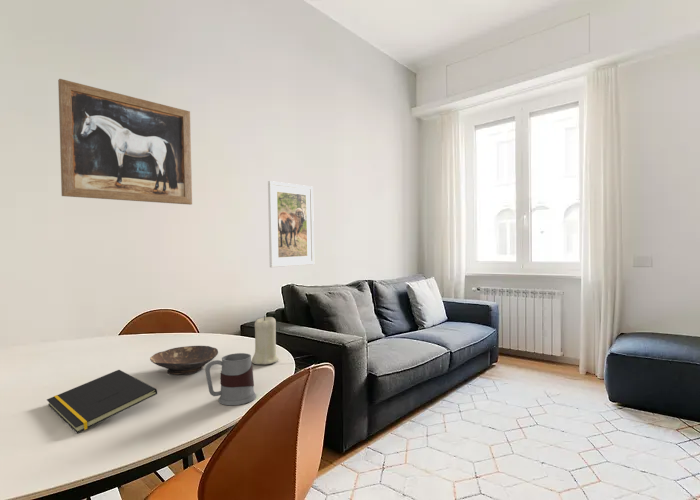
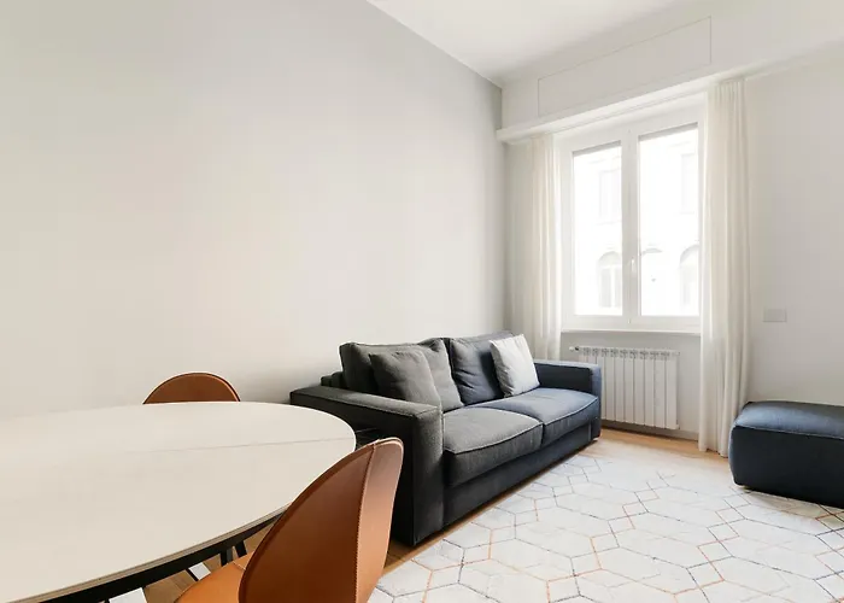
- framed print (292, 225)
- candle (265, 338)
- mug (231, 378)
- wall art (132, 149)
- bowl (185, 361)
- notepad (101, 396)
